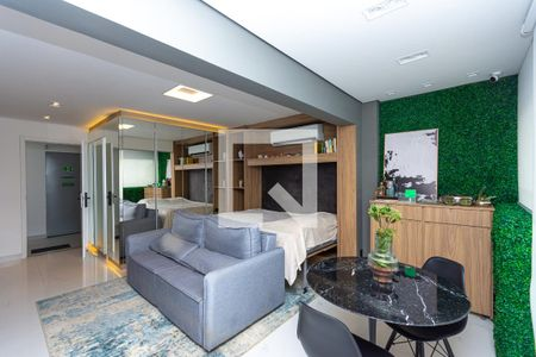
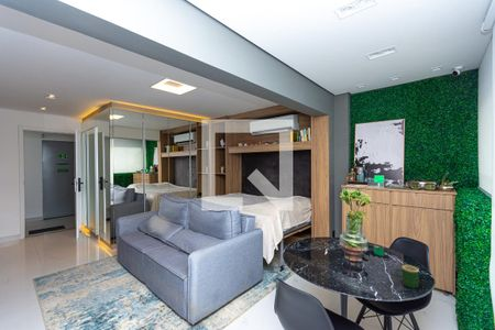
+ mug (406, 275)
